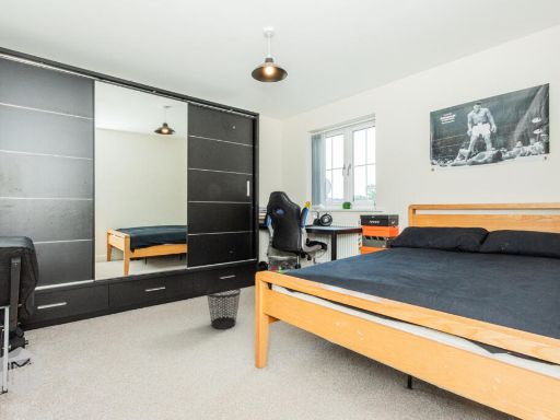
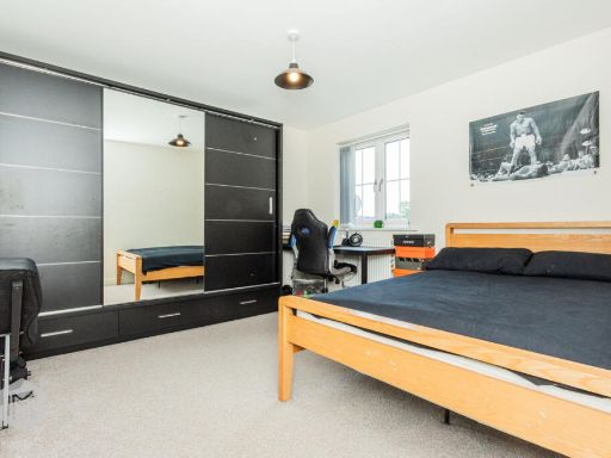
- wastebasket (223, 306)
